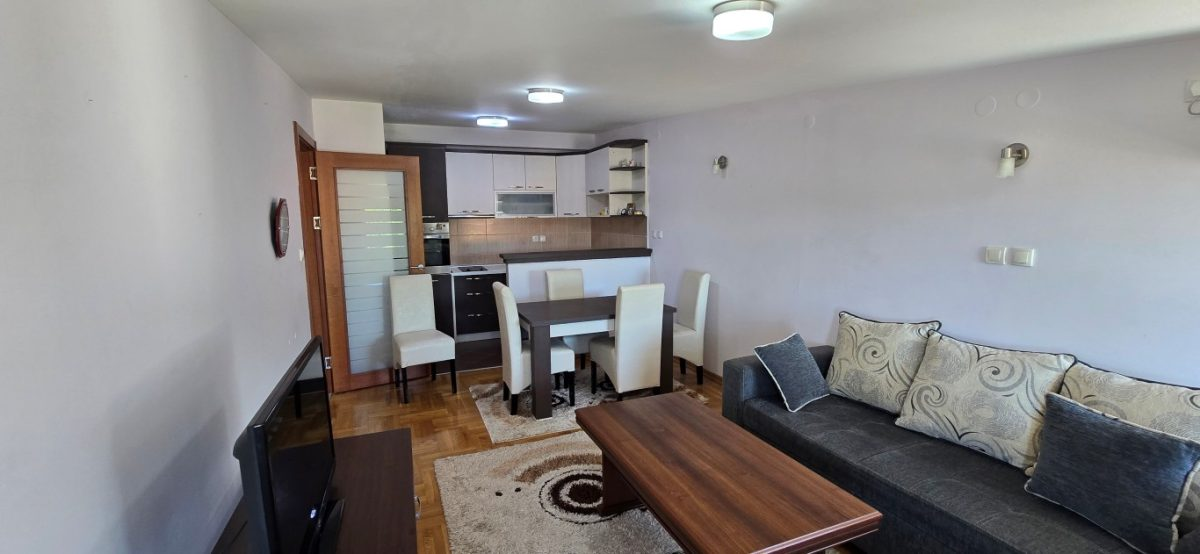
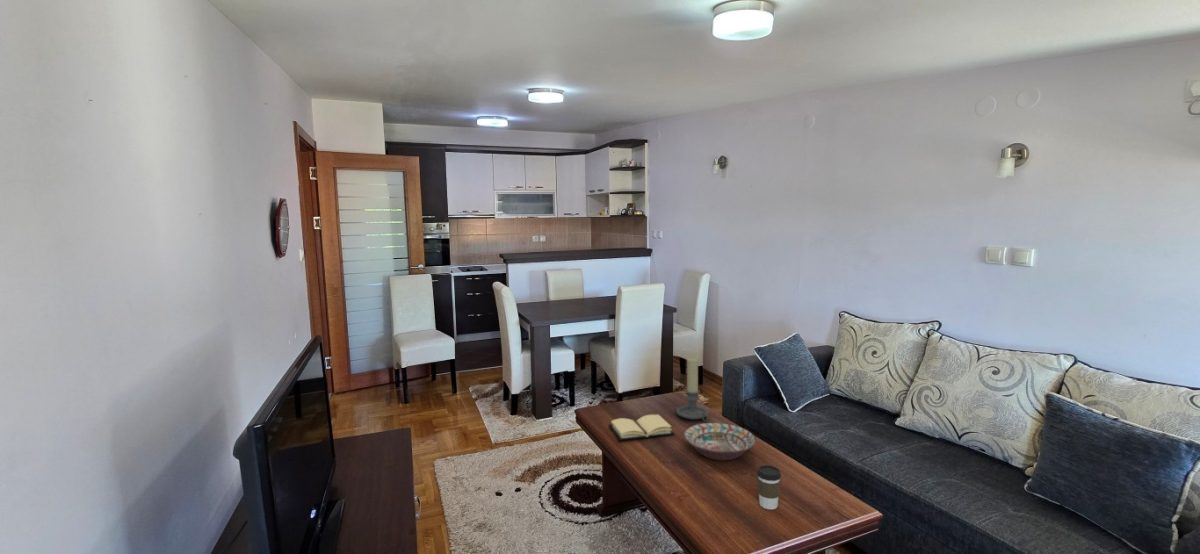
+ coffee cup (768, 487)
+ decorative bowl (719, 444)
+ candle holder (694, 388)
+ book (640, 426)
